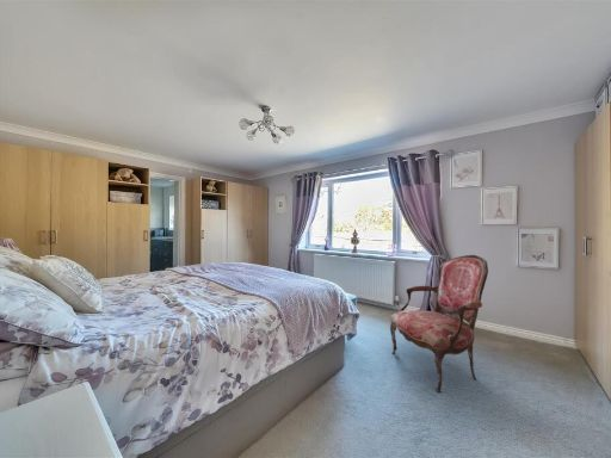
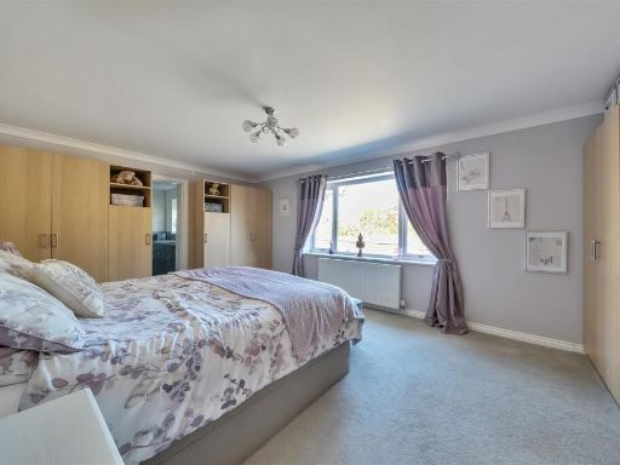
- armchair (437, 311)
